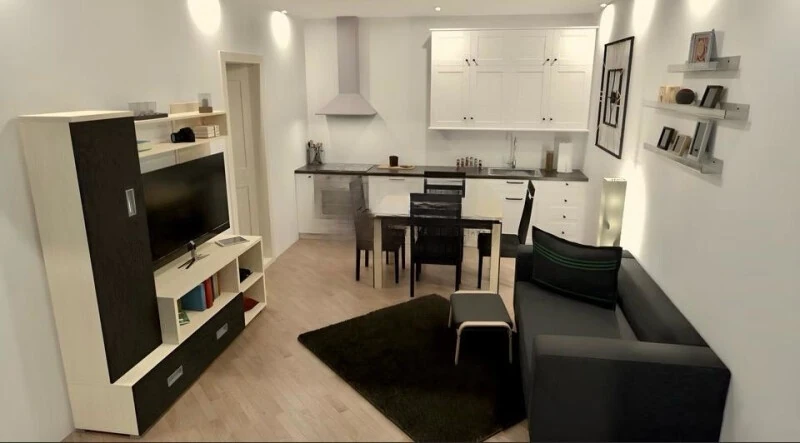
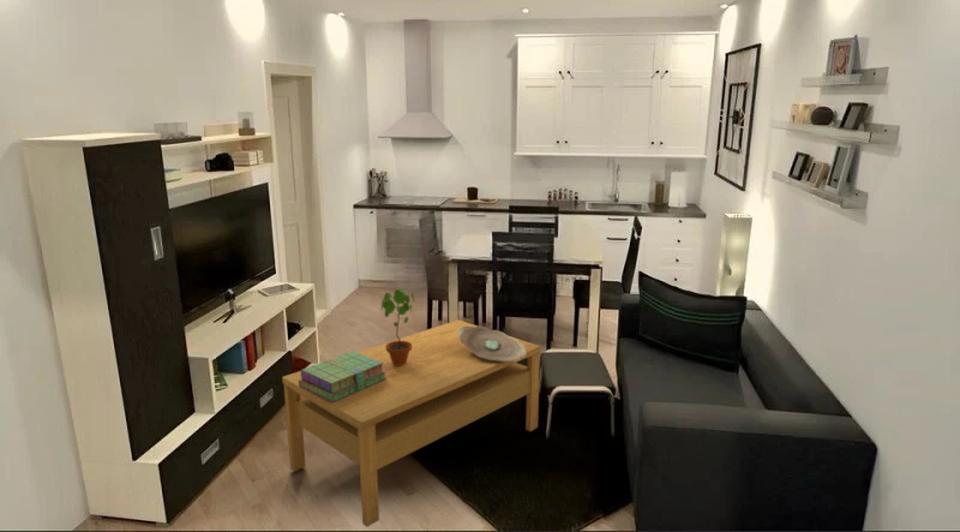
+ decorative bowl (492, 345)
+ potted plant (397, 325)
+ coffee table (420, 405)
+ stack of books (342, 373)
